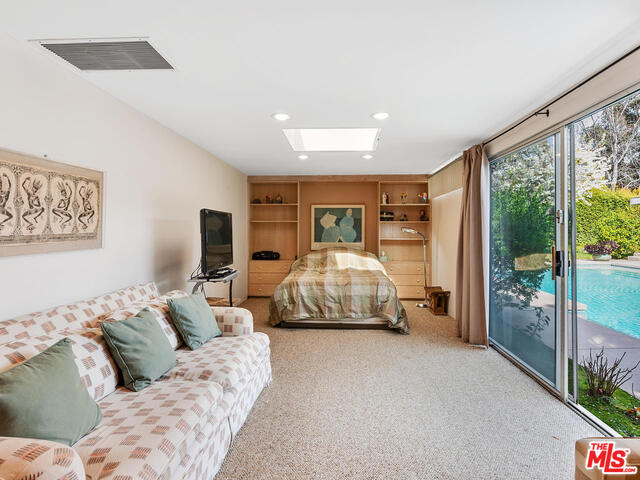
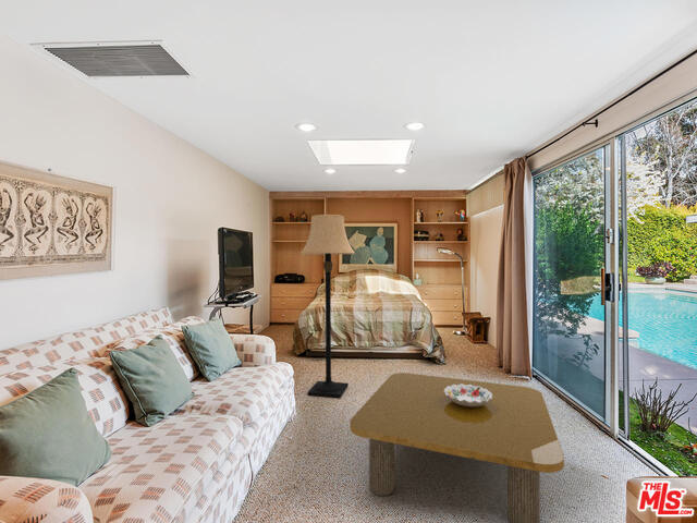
+ decorative bowl (467, 397)
+ lamp (328, 303)
+ coffee table (454, 436)
